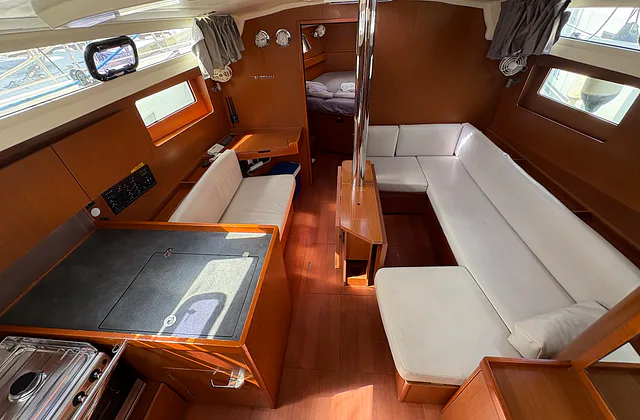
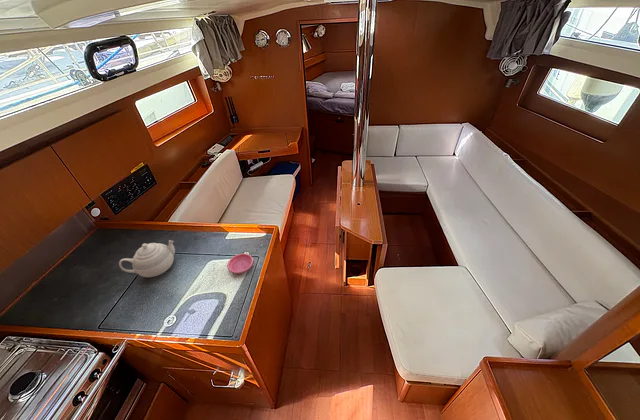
+ saucer (240, 264)
+ teapot (150, 257)
